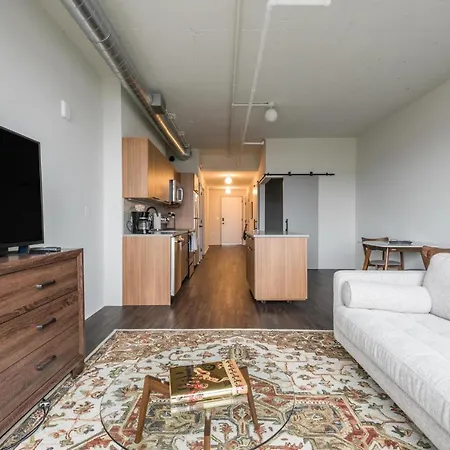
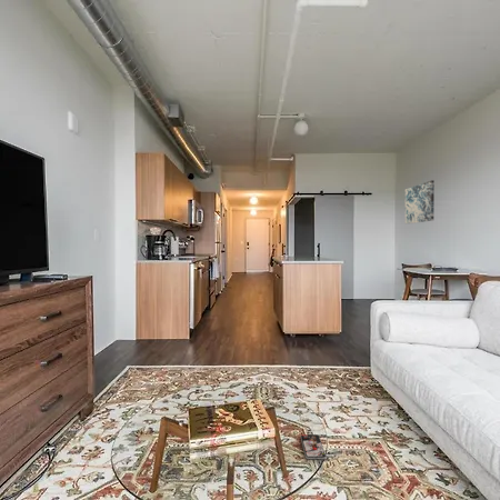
+ wall art (418, 203)
+ smartphone (312, 443)
